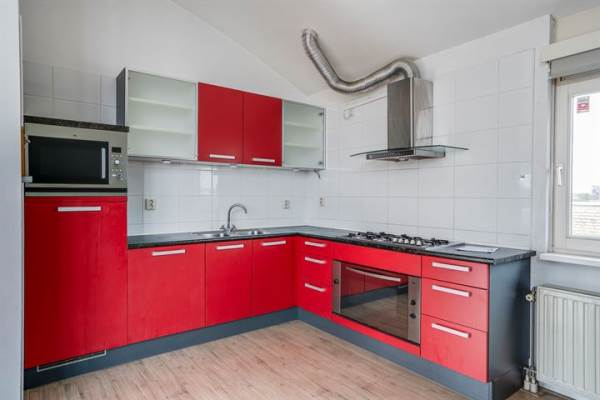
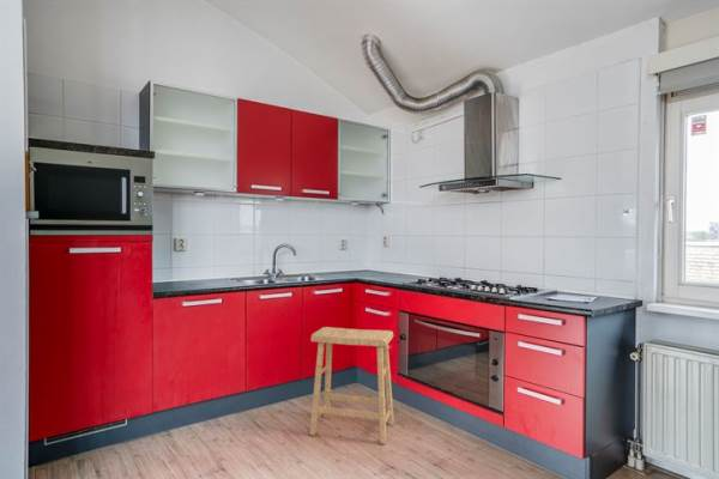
+ stool (349, 395)
